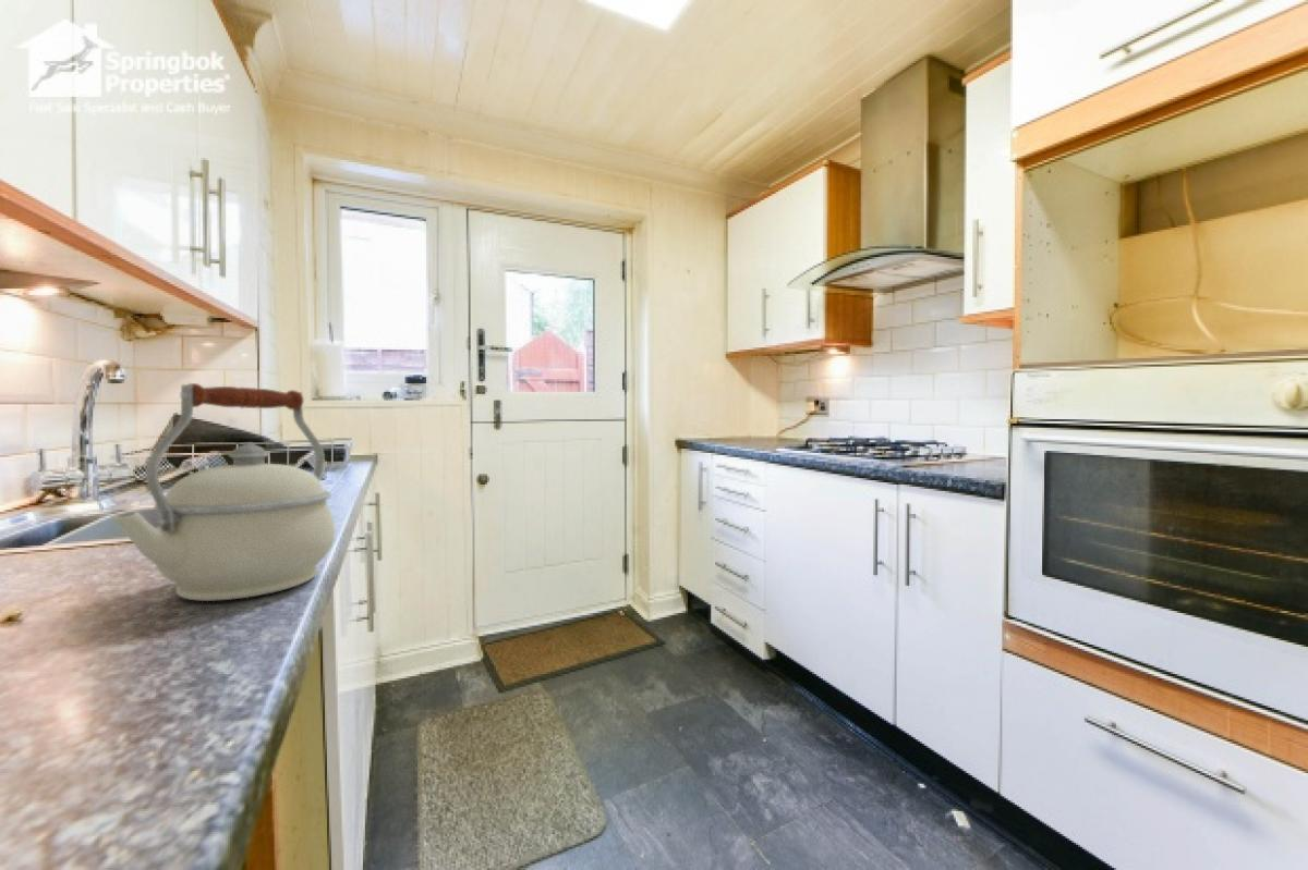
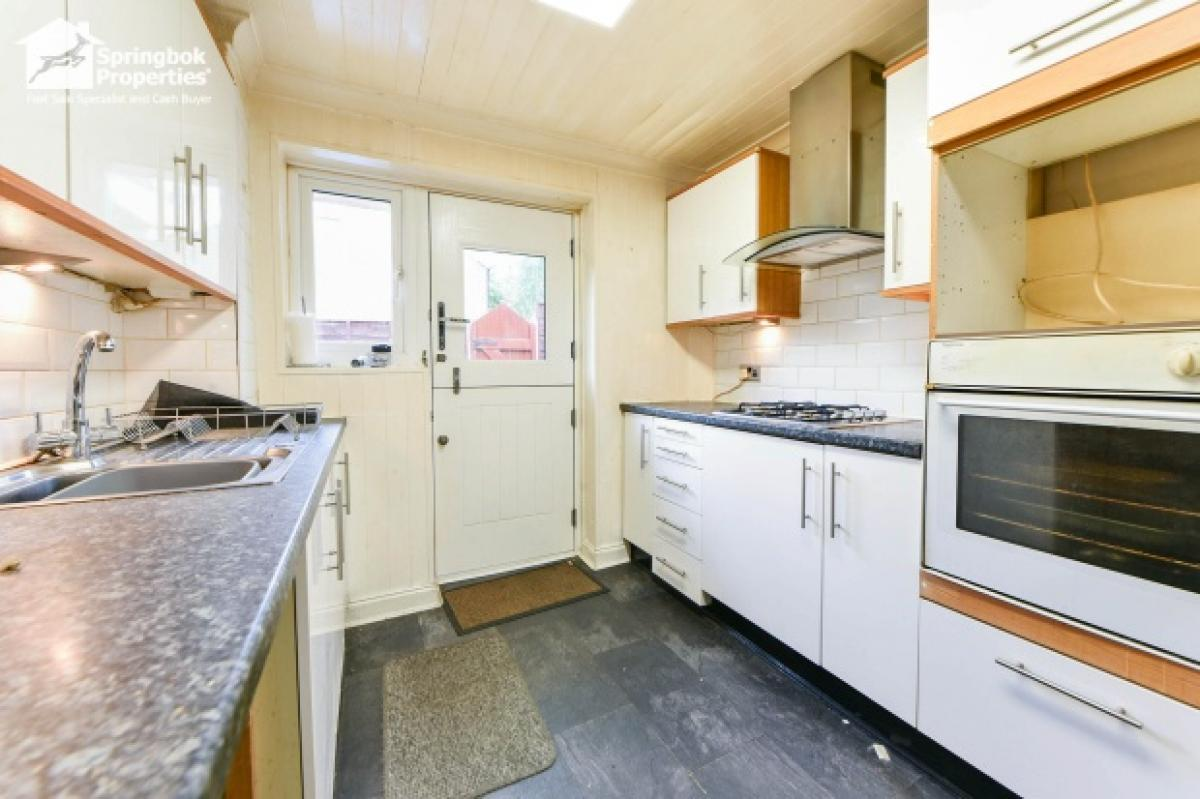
- kettle (237, 487)
